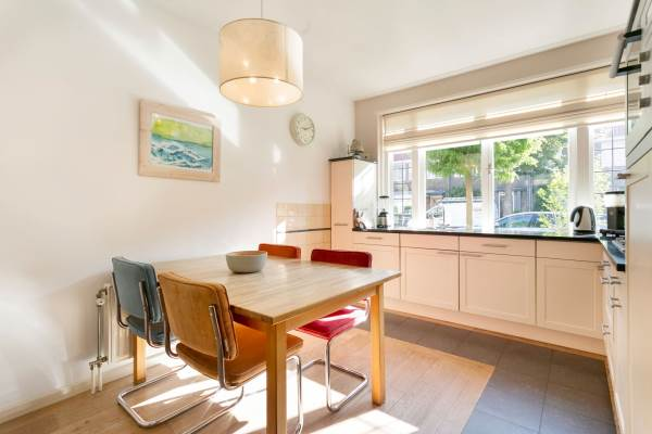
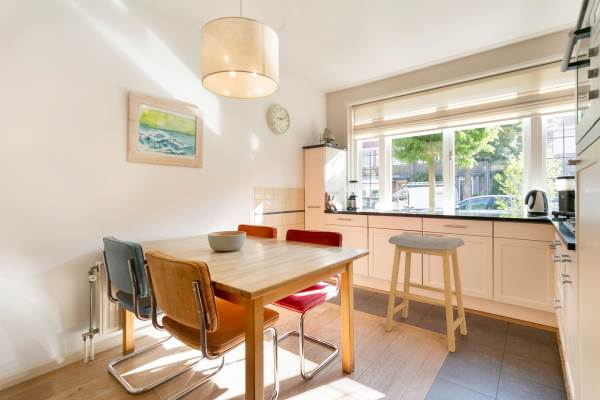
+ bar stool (425, 285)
